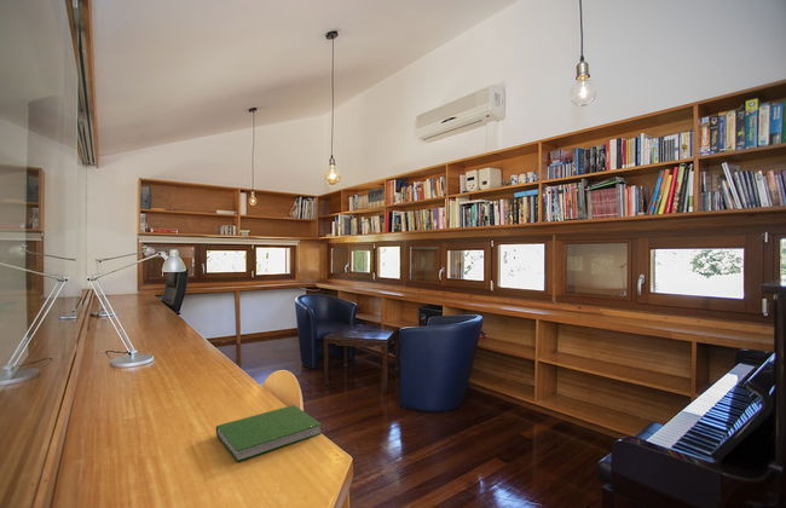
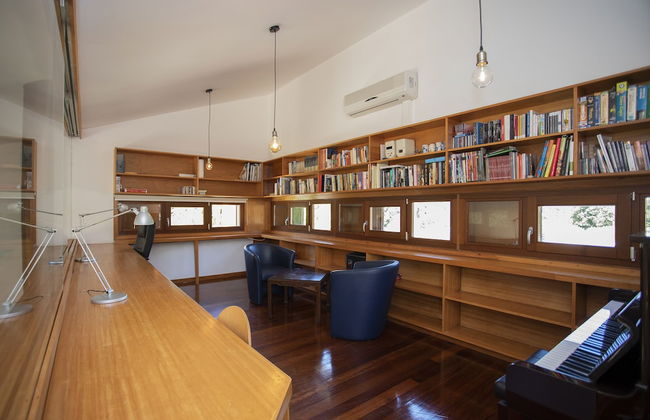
- hardcover book (268, 428)
